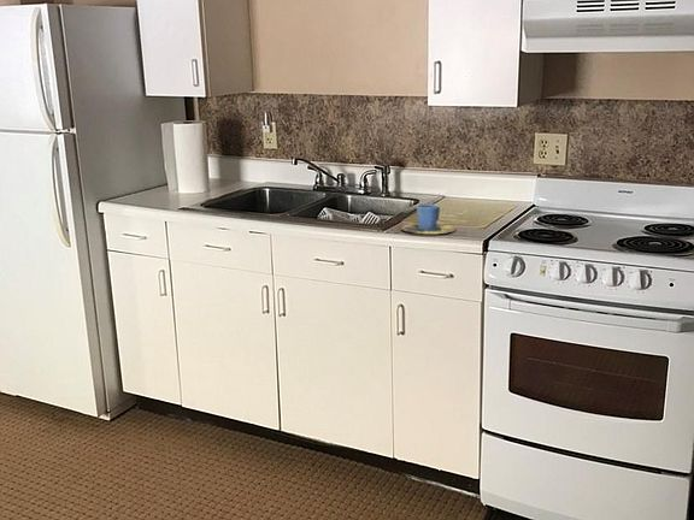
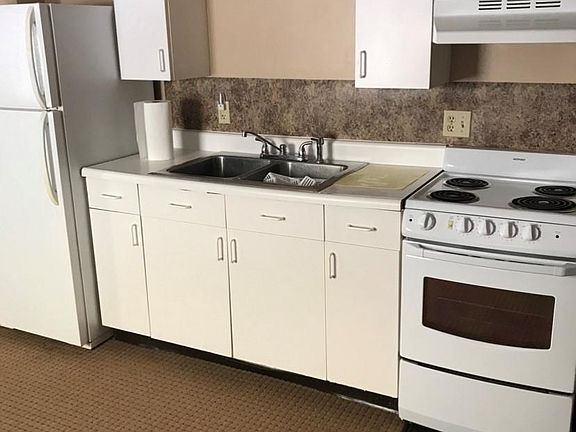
- cup (428, 217)
